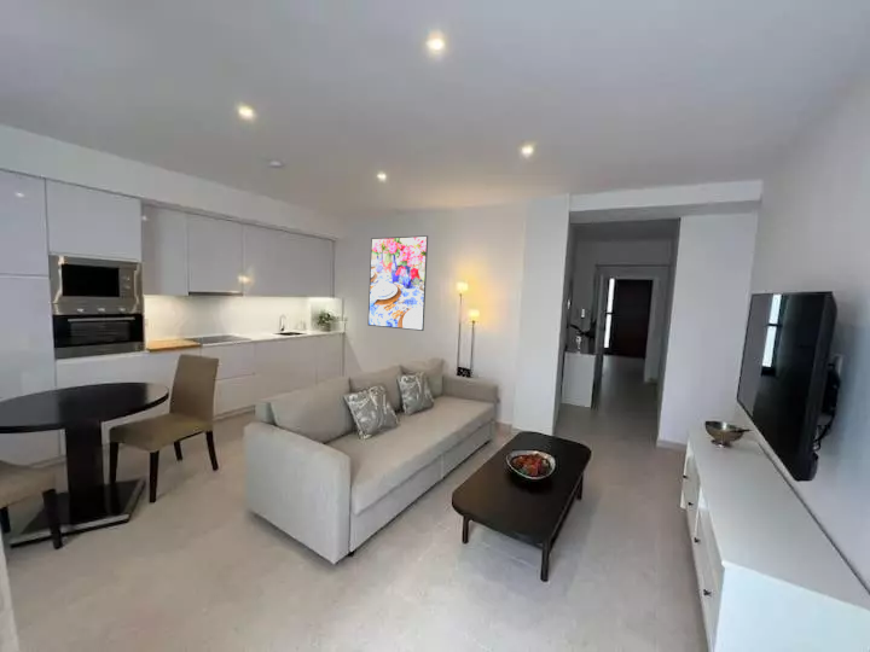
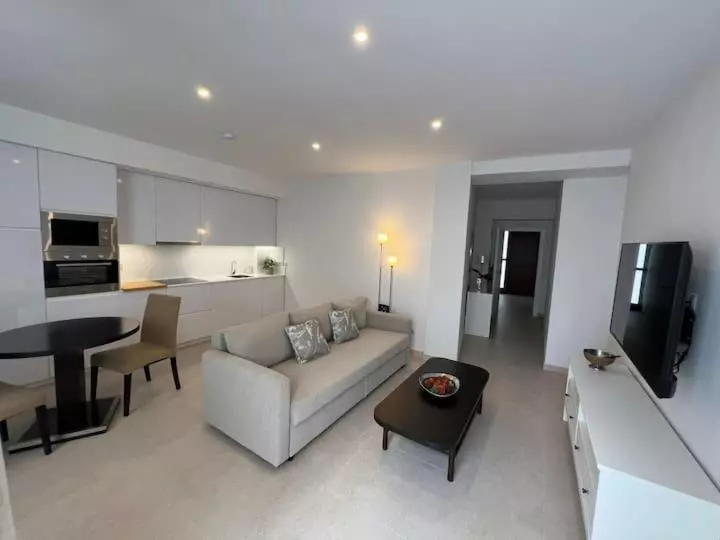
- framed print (396, 283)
